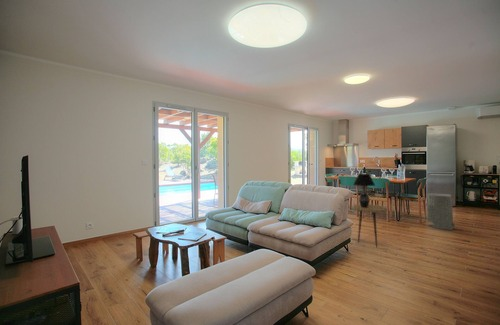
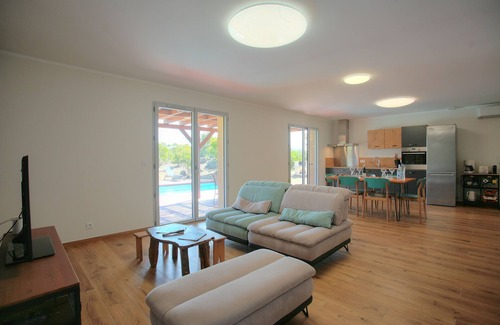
- side table (374, 225)
- air purifier (440, 210)
- table lamp (364, 190)
